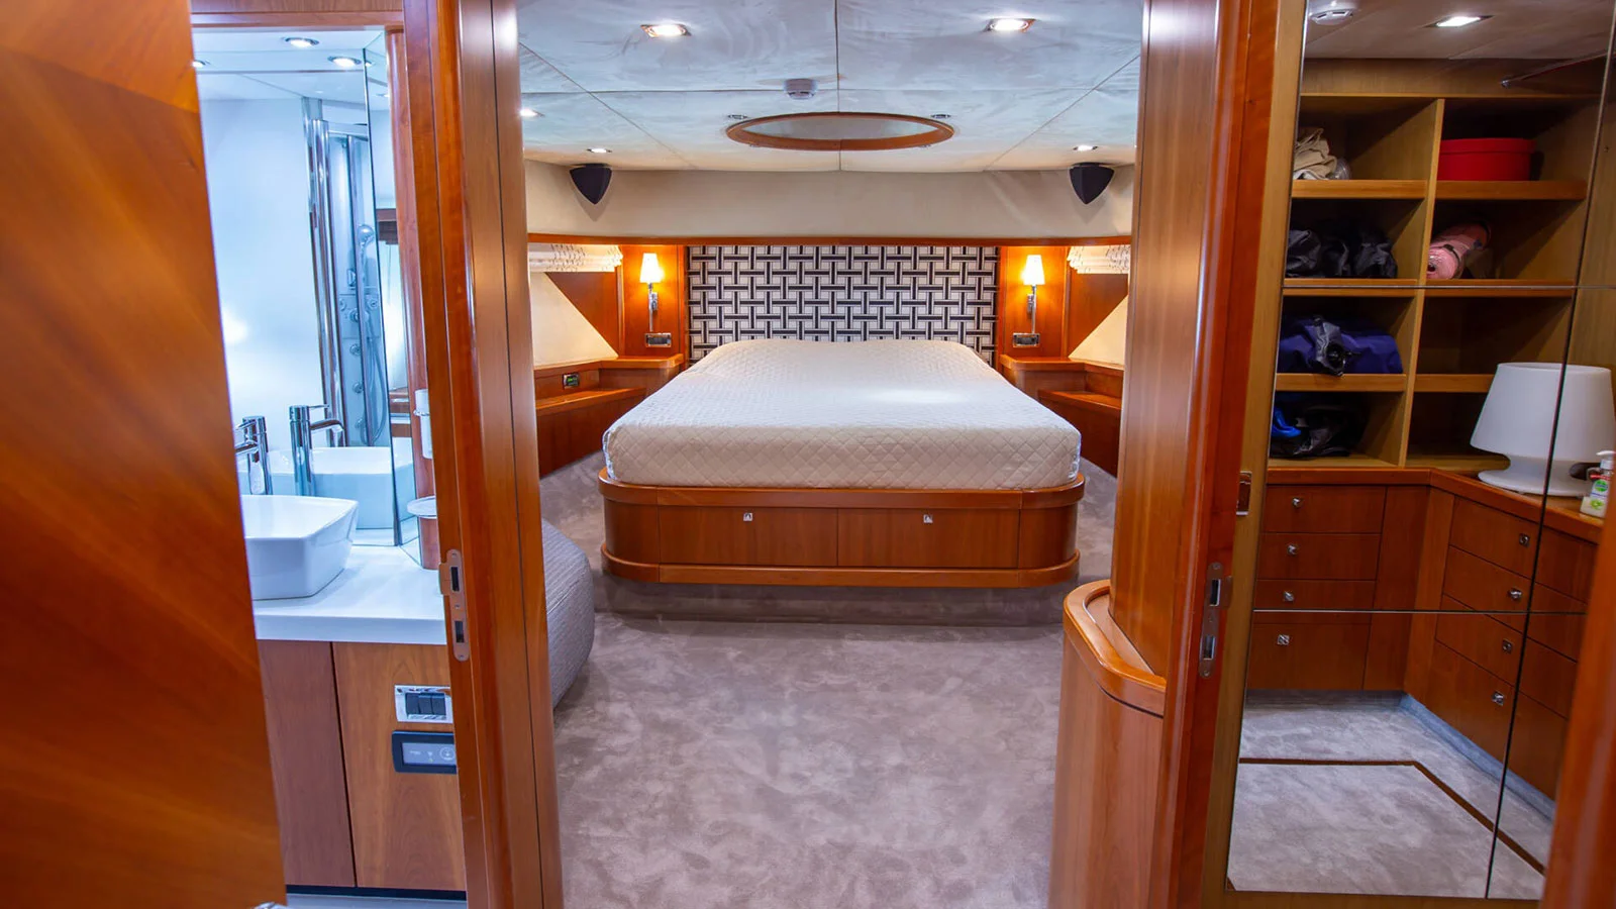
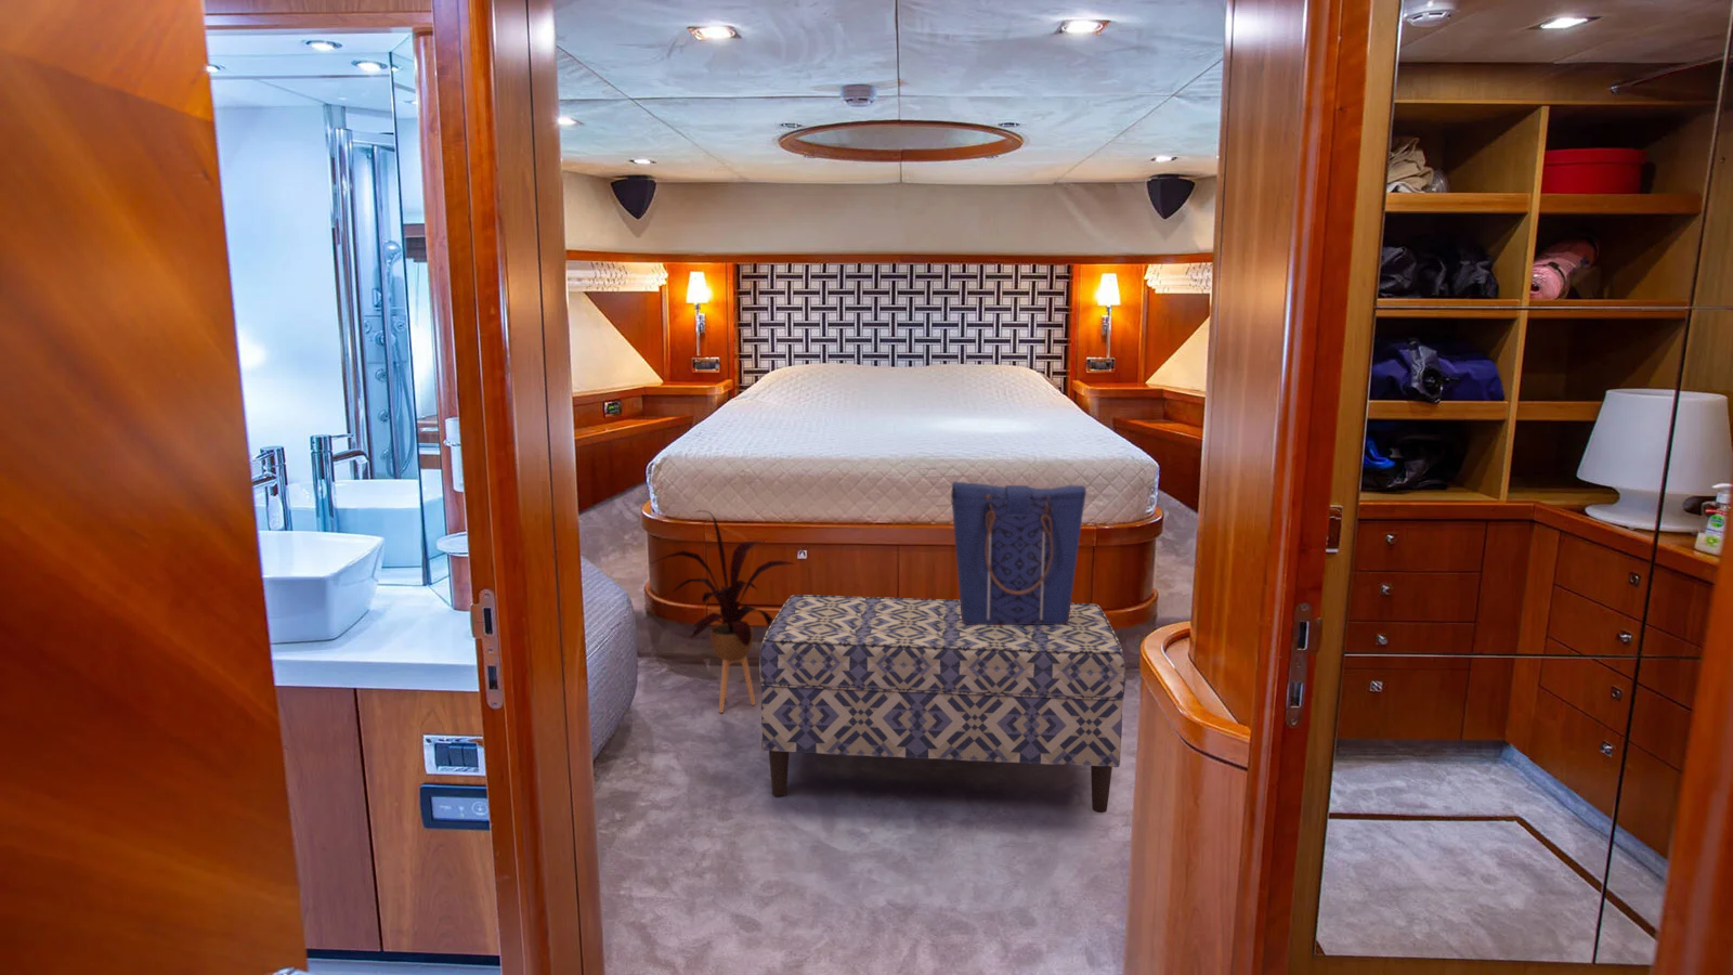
+ bench (939, 696)
+ house plant (725, 605)
+ tote bag (1016, 551)
